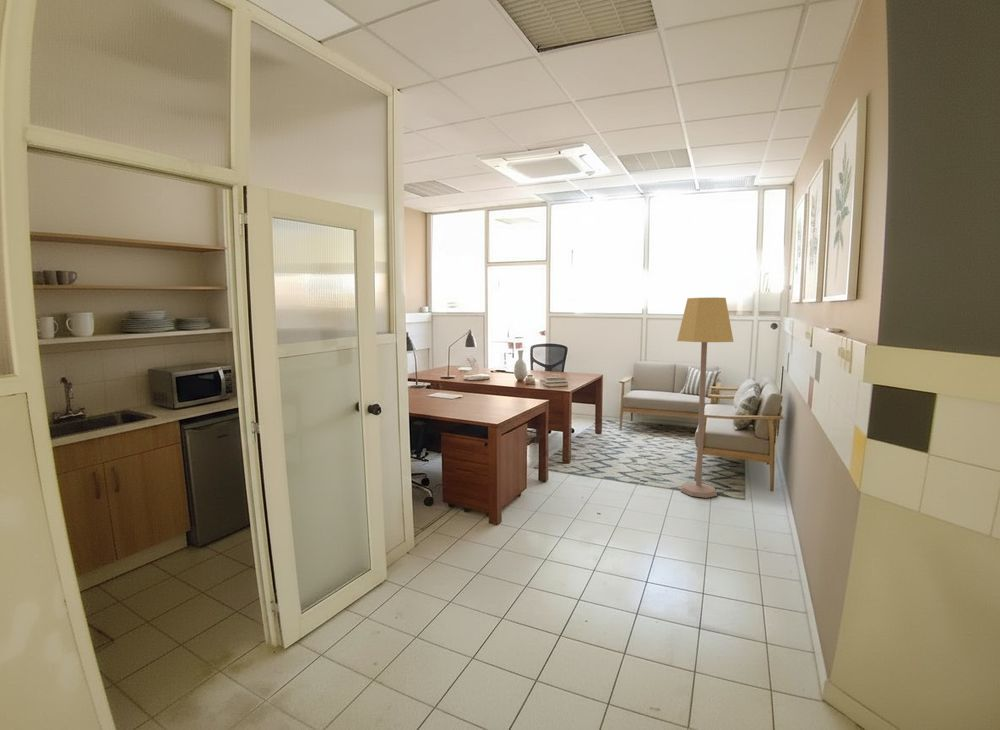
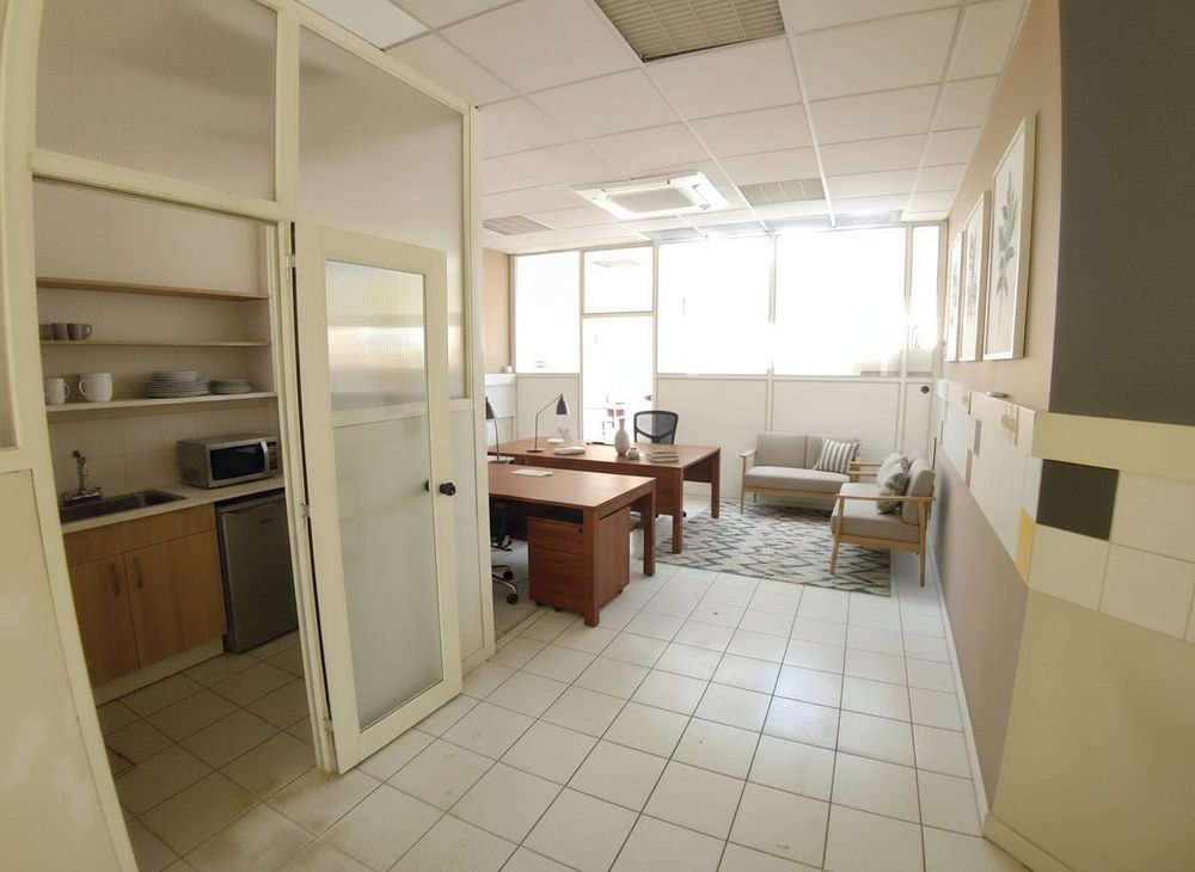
- lamp (702, 396)
